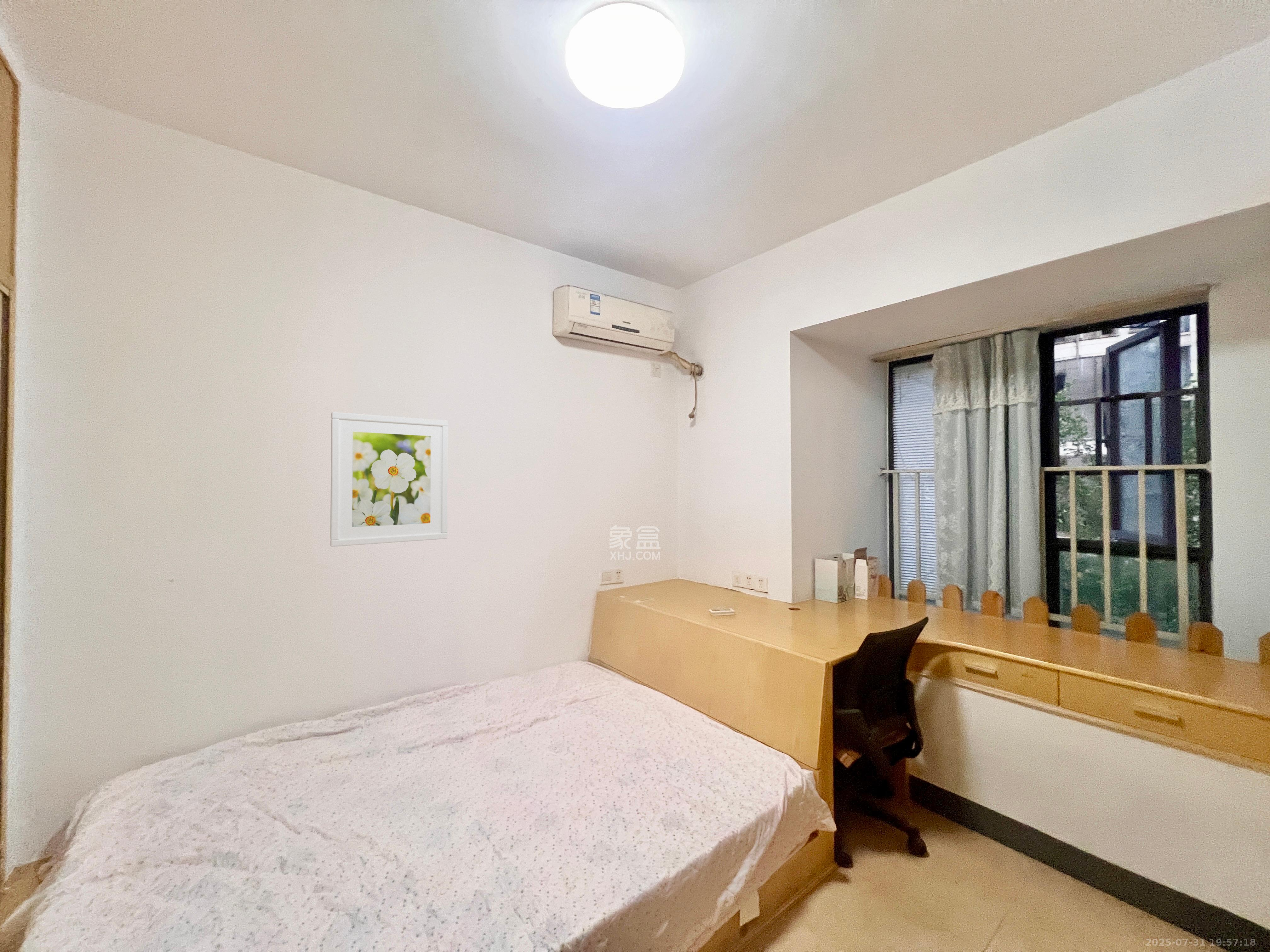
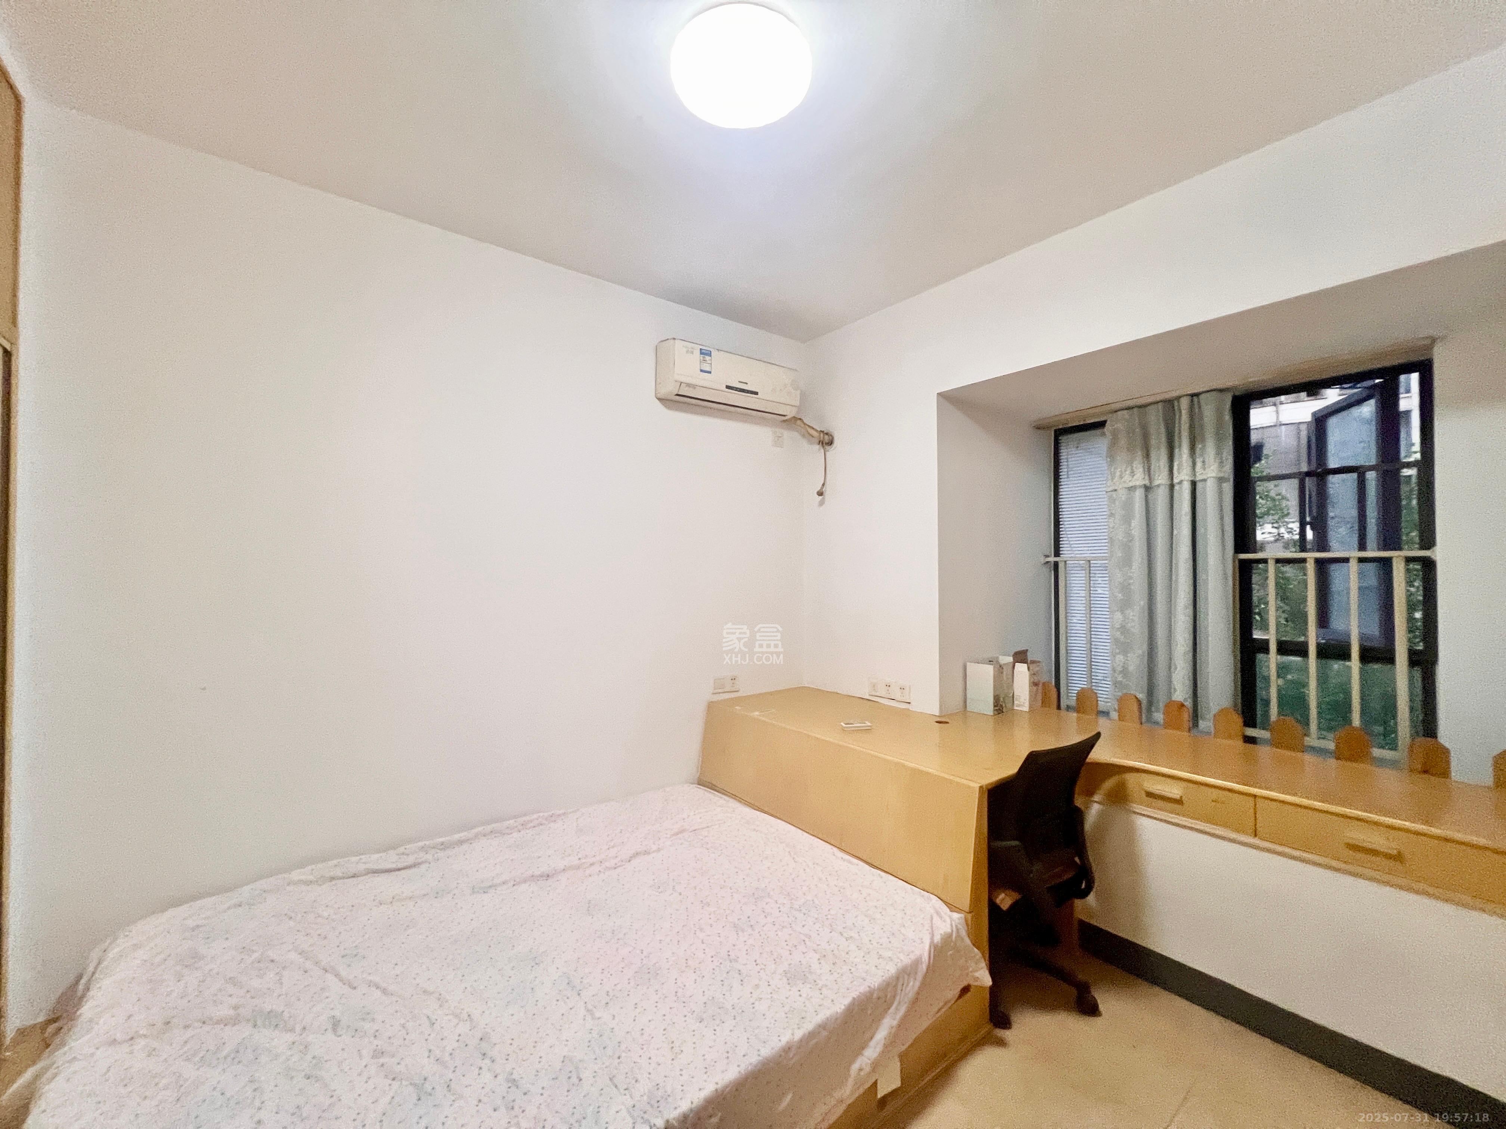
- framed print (393, 479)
